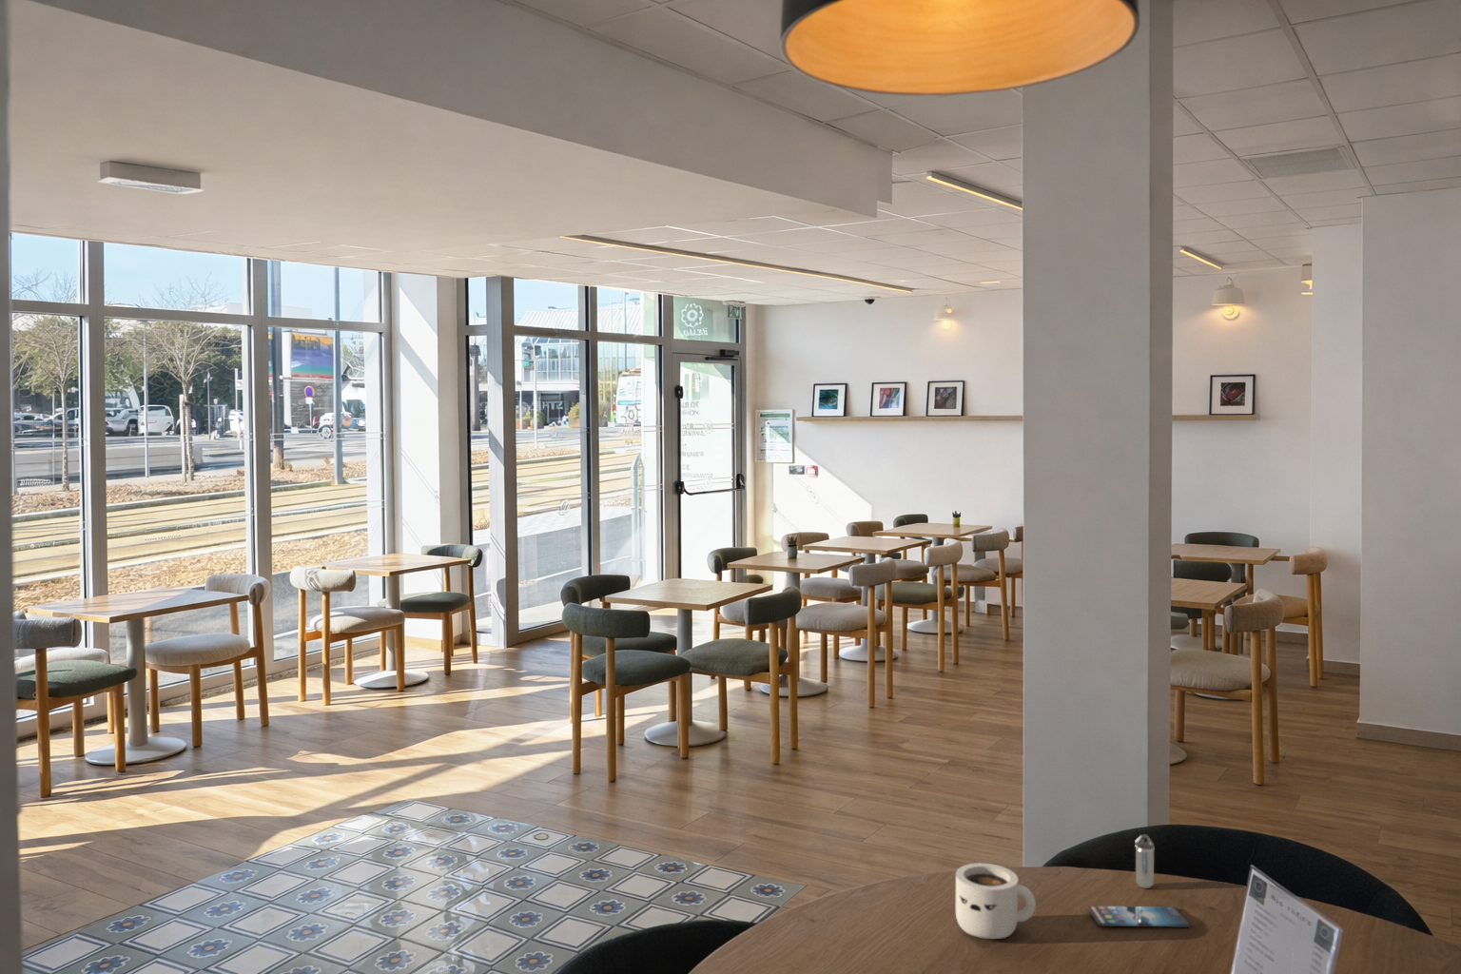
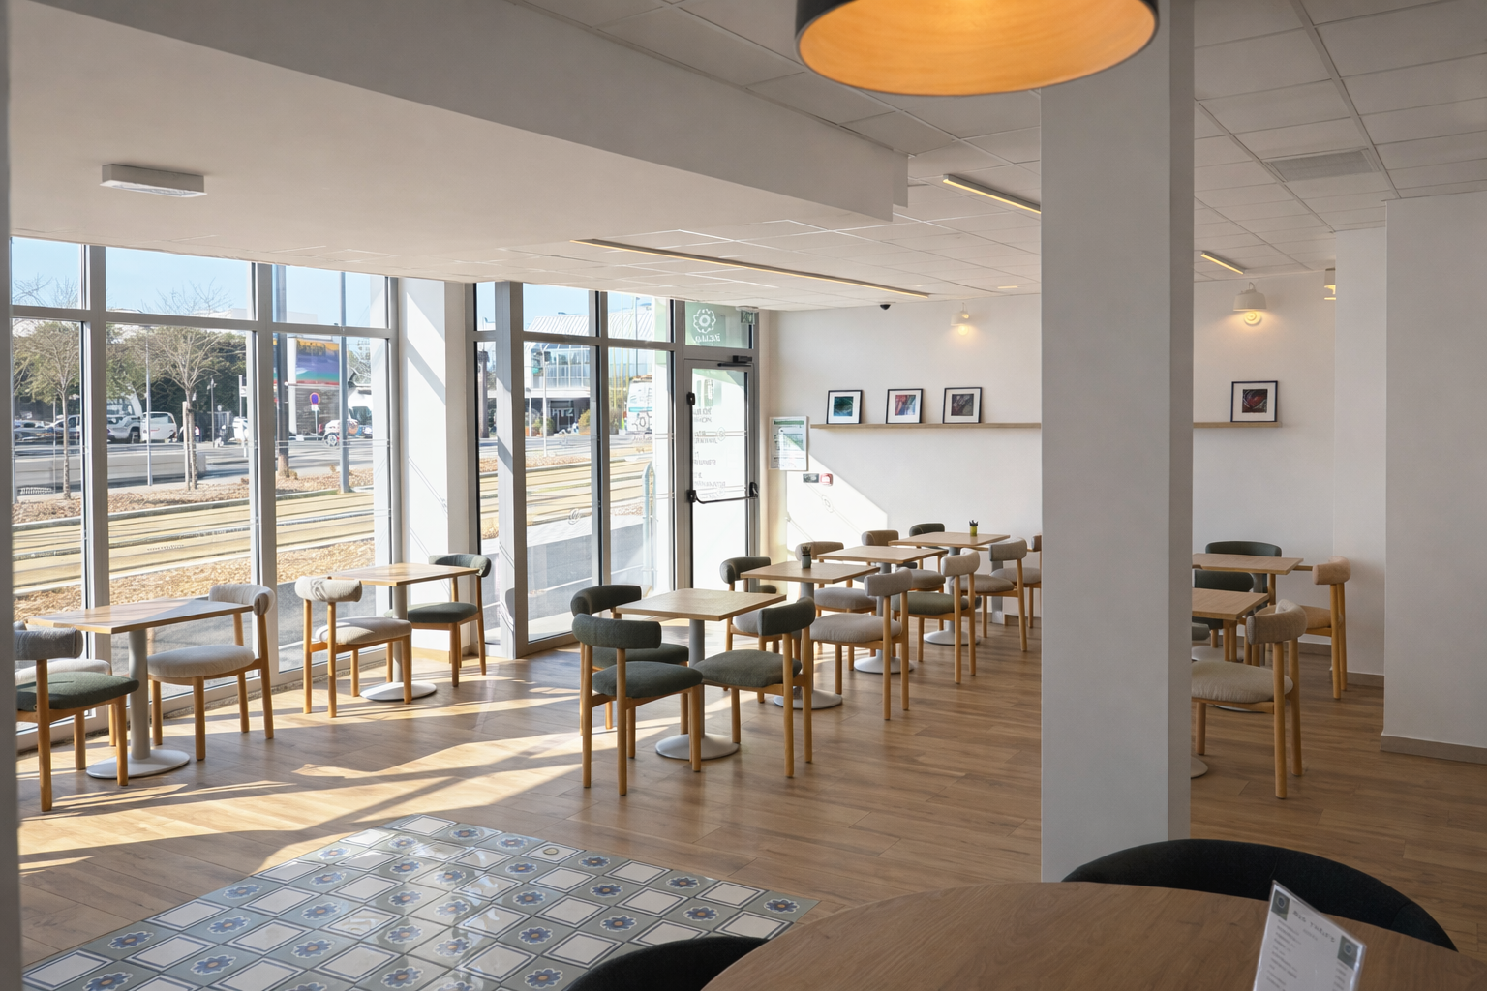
- shaker (1145, 860)
- coffee cup (994, 903)
- smartphone (1137, 916)
